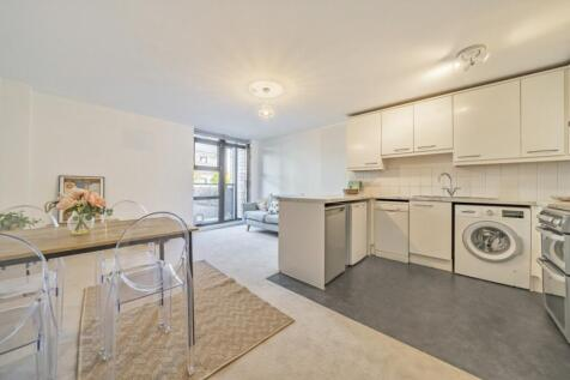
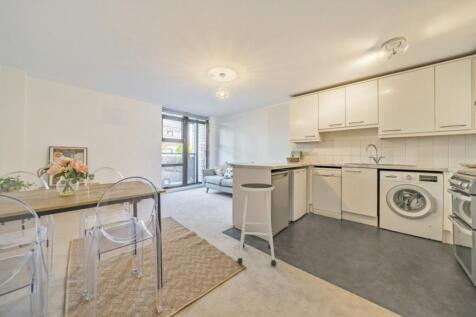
+ stool (256, 223)
